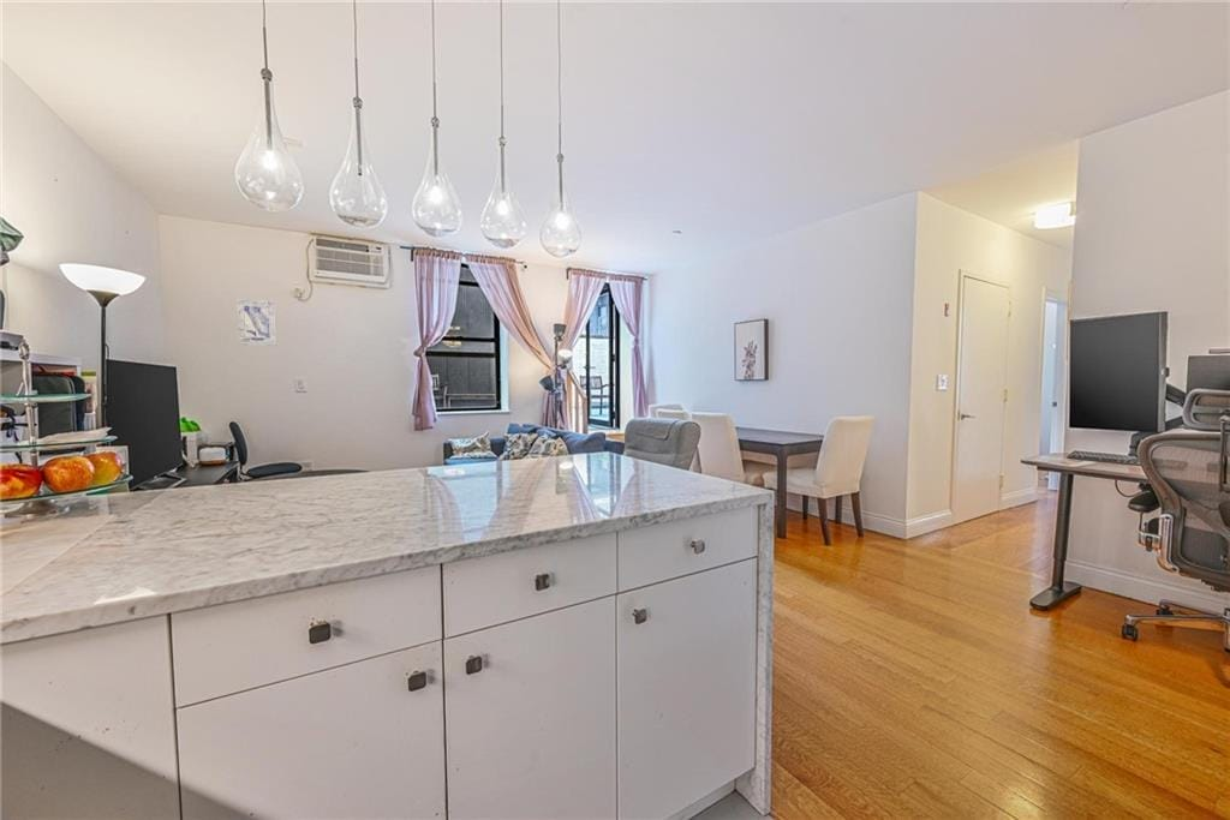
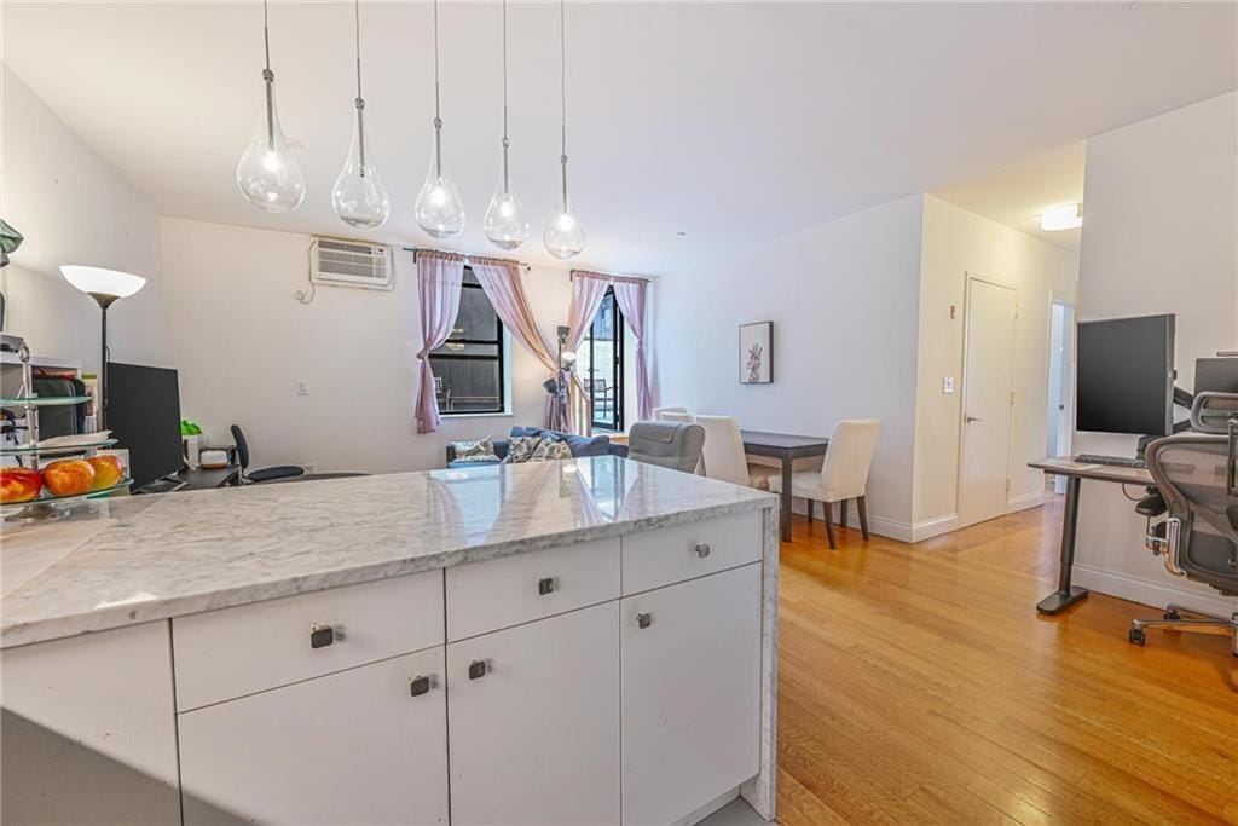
- wall art (257, 322)
